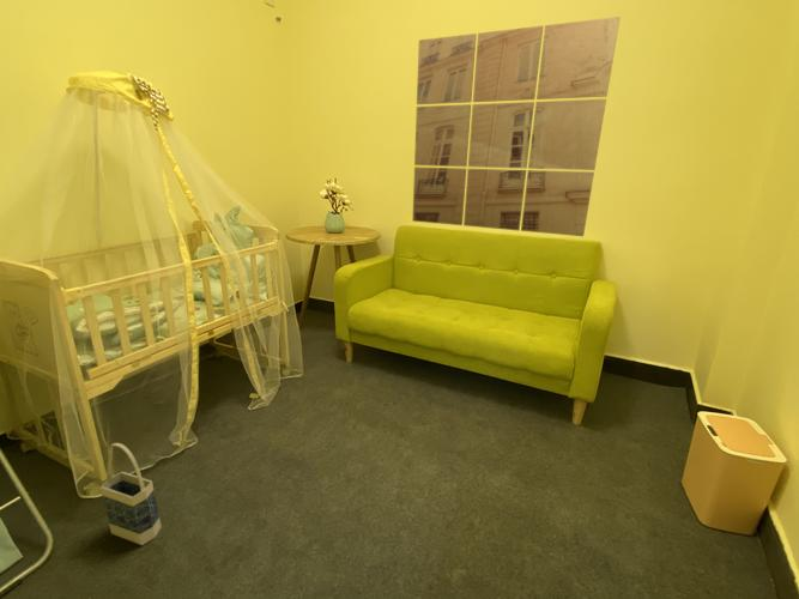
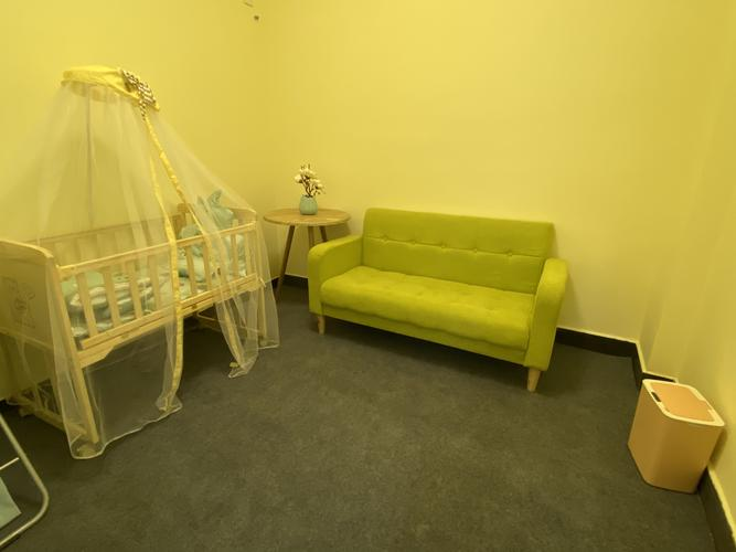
- bag (127, 489)
- wall art (498, 135)
